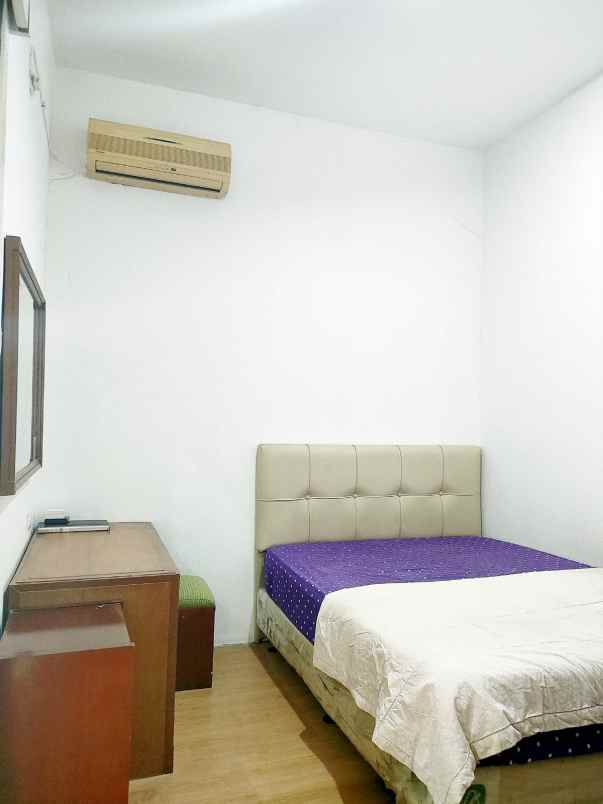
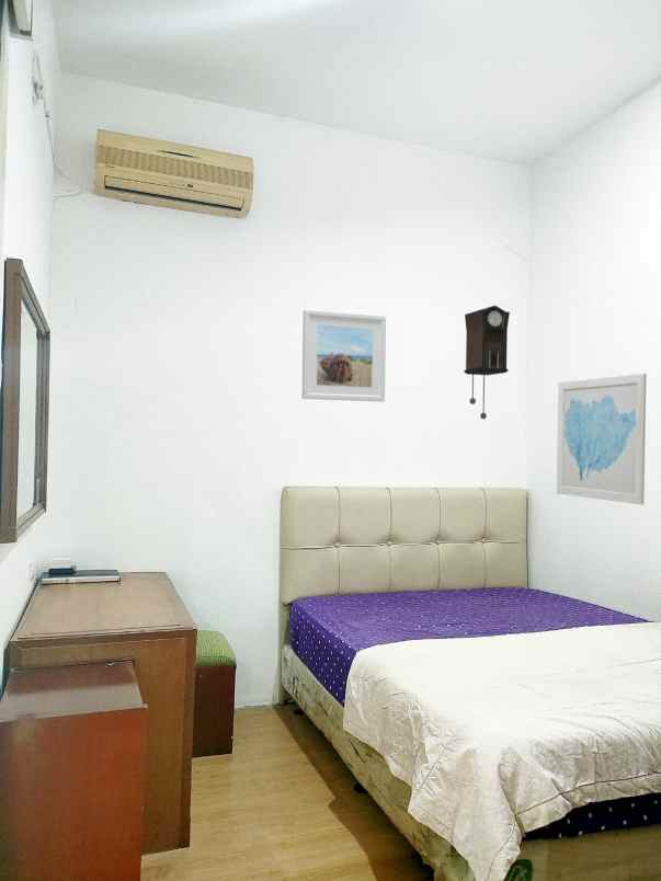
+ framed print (344, 356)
+ wall art (597, 438)
+ pendulum clock (486, 363)
